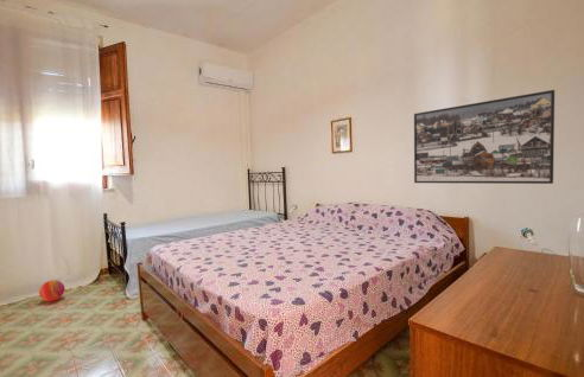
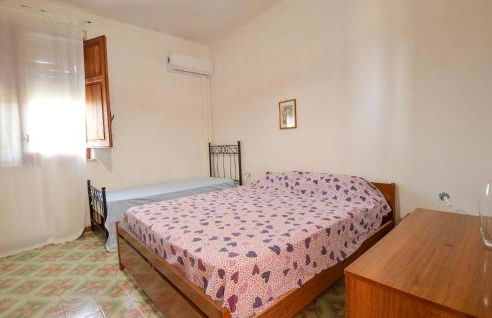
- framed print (474, 143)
- ball (51, 290)
